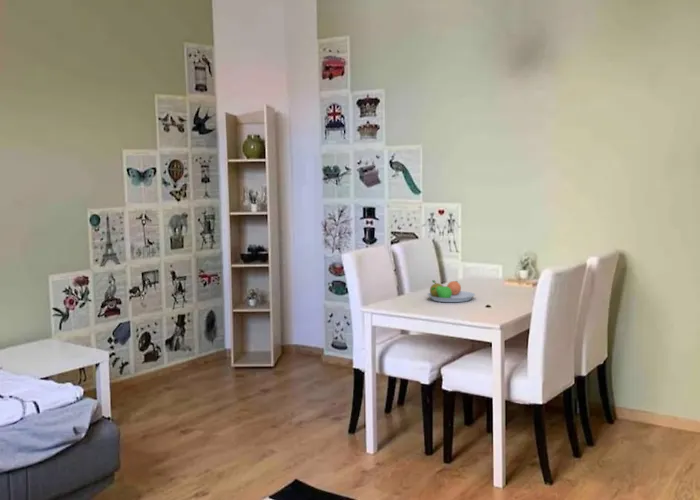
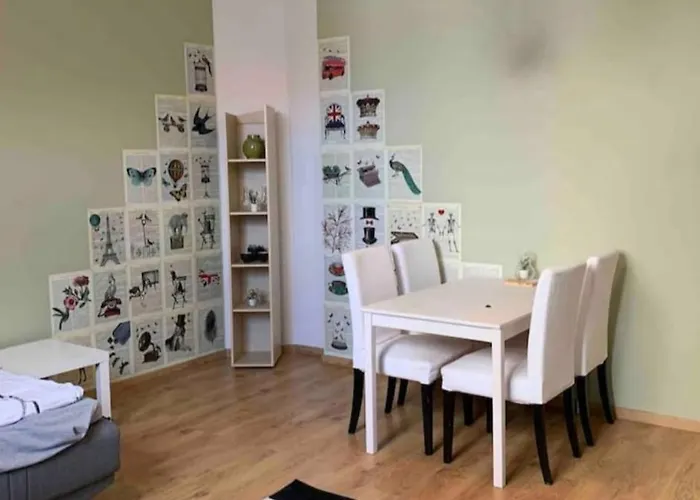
- fruit bowl (449, 289)
